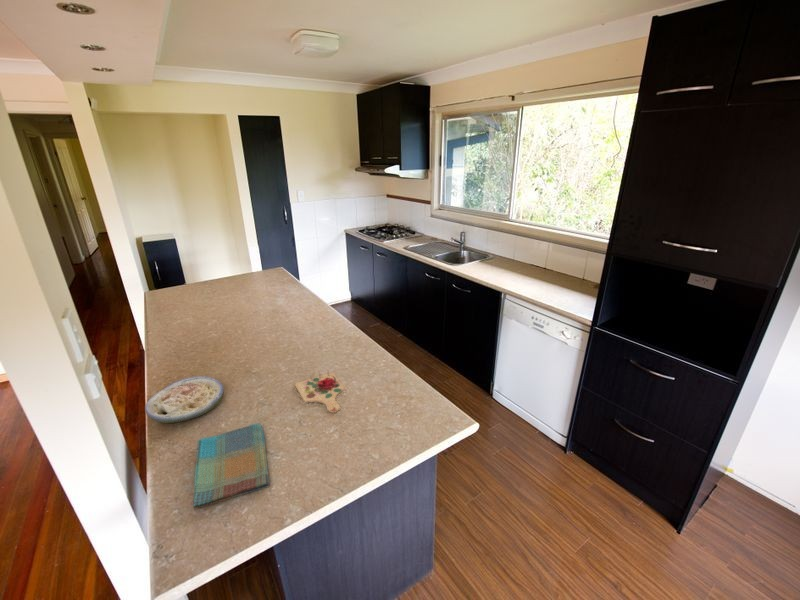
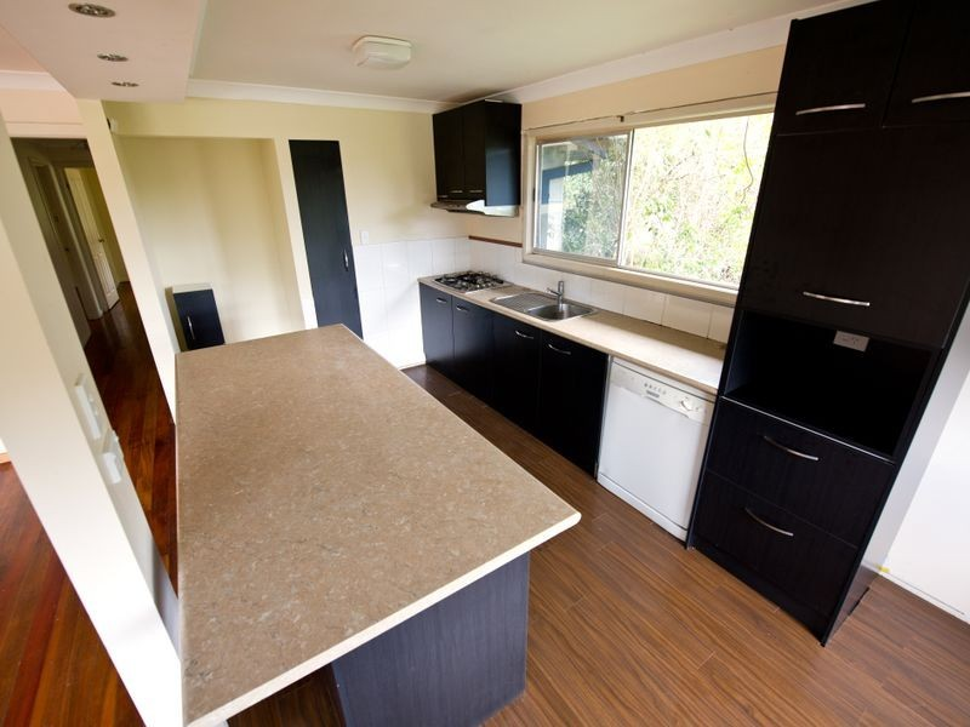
- cutting board (324, 391)
- dish towel (231, 460)
- soup (186, 397)
